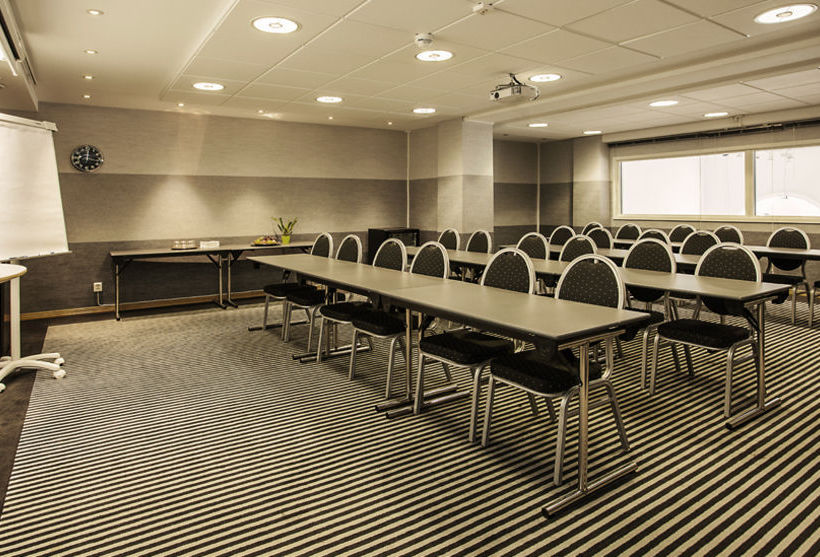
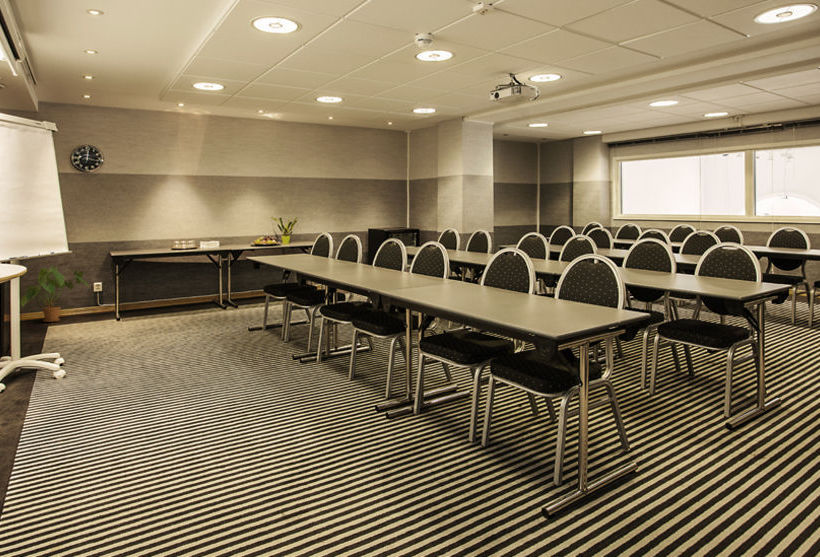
+ house plant (55, 292)
